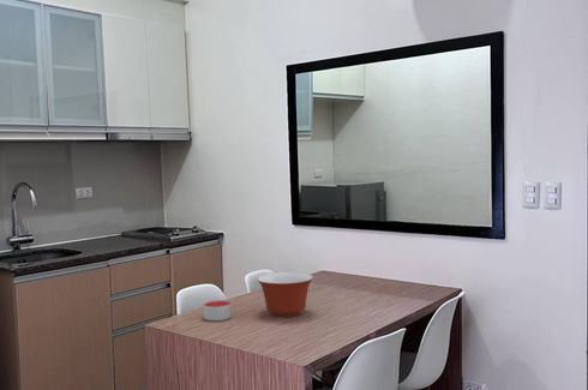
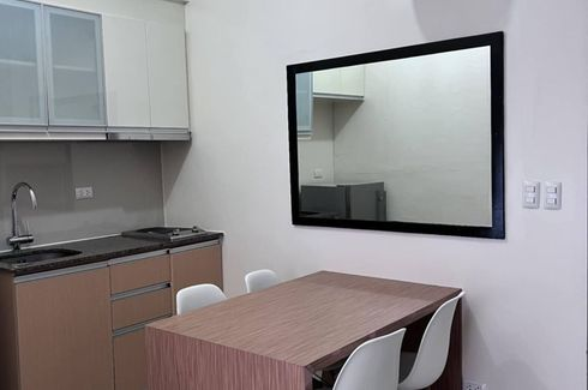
- mixing bowl (286, 295)
- candle (217, 310)
